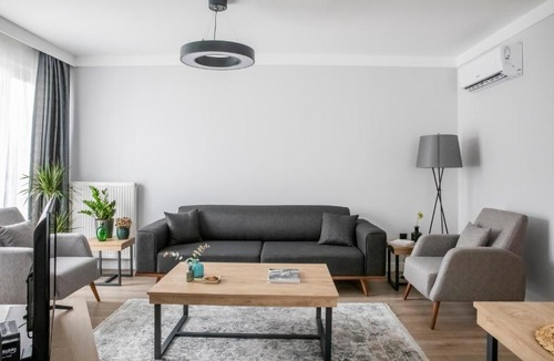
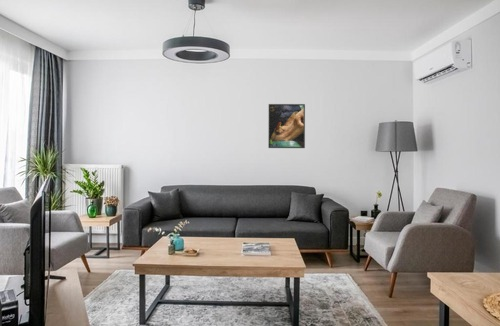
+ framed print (286, 126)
